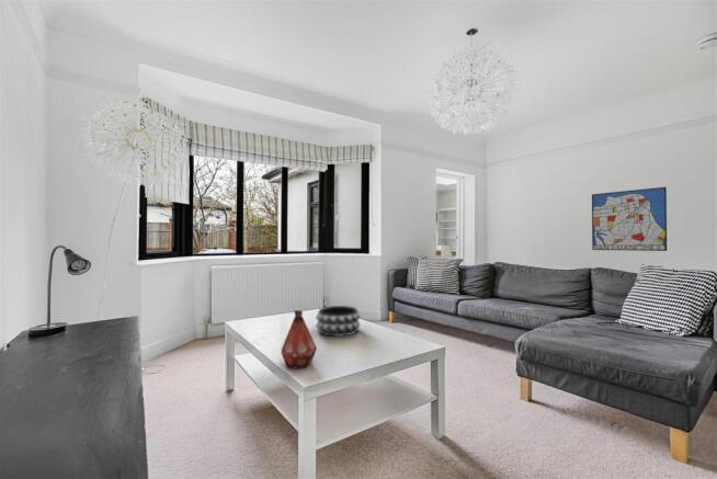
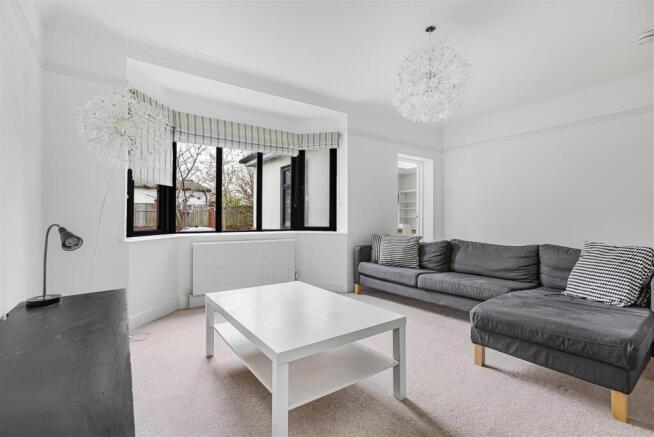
- decorative bowl (338, 320)
- wall art (626, 220)
- bottle (297, 337)
